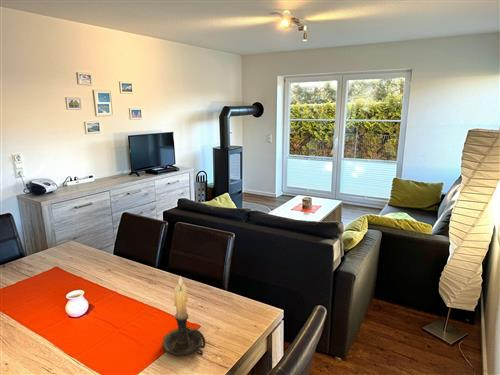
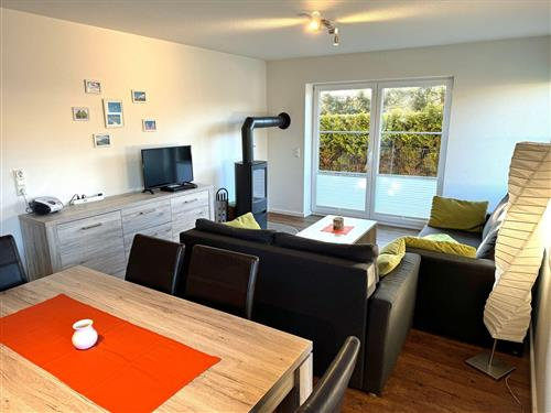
- candle holder (185, 313)
